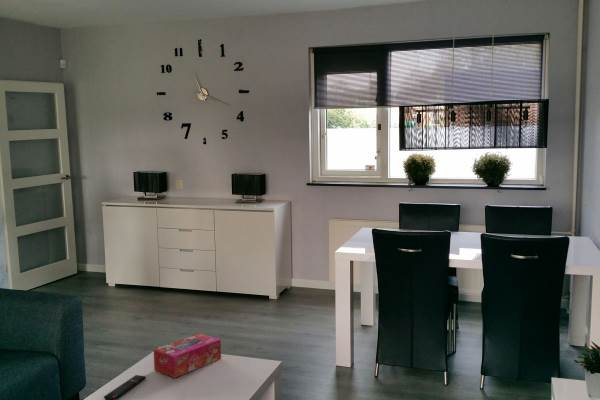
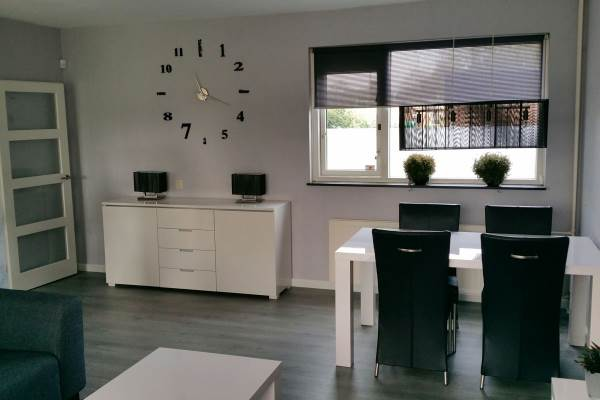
- tissue box (188, 354)
- remote control (125, 387)
